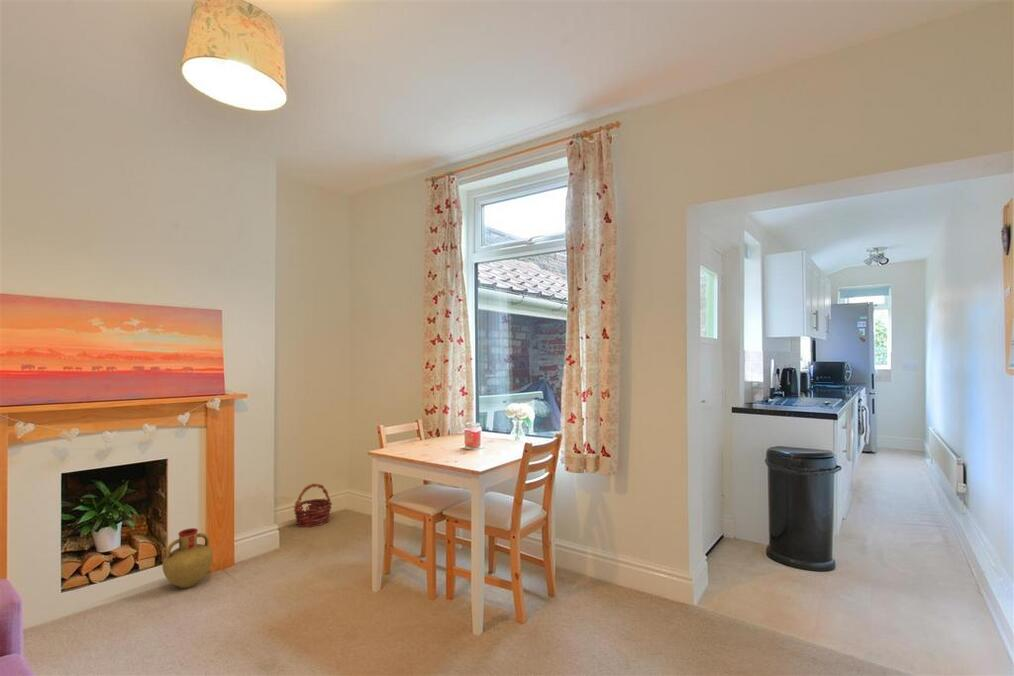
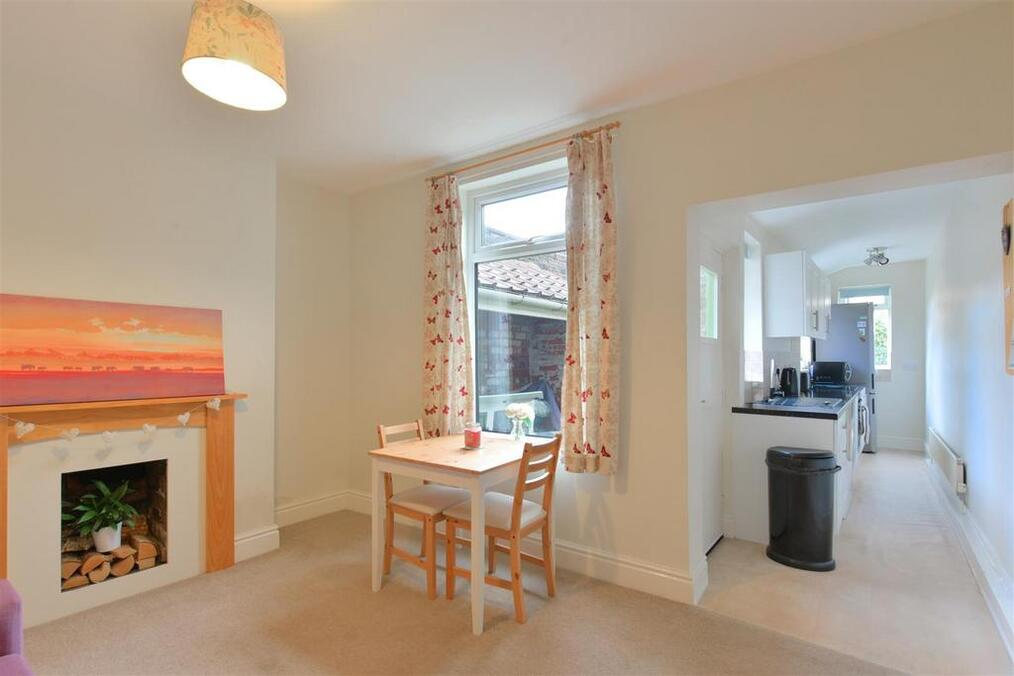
- basket (312, 502)
- vase (188, 557)
